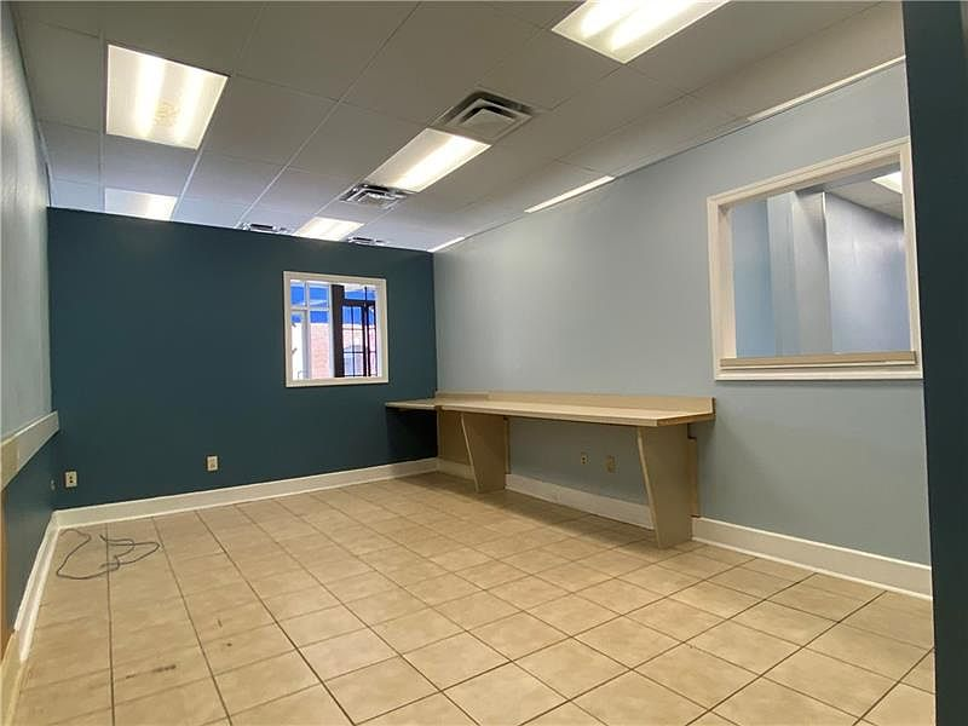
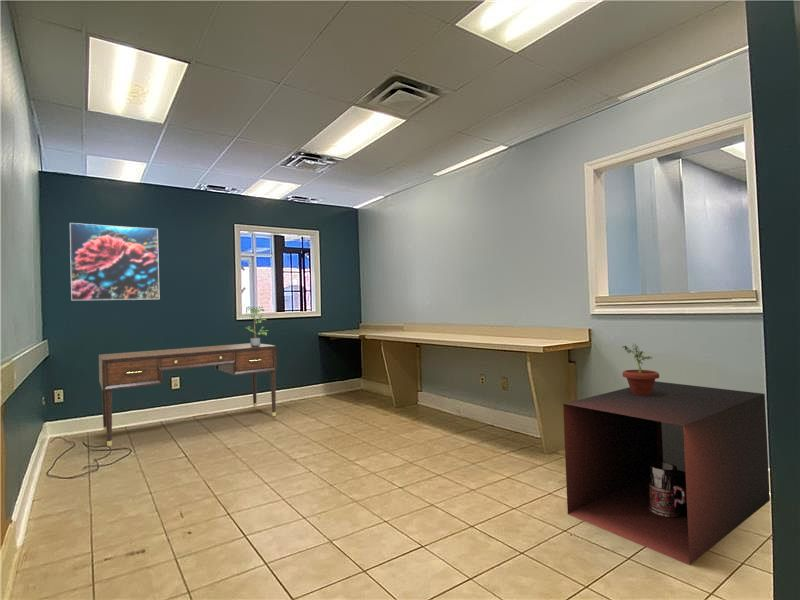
+ storage cabinet (667, 452)
+ desk (187, 368)
+ potted plant (639, 367)
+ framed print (116, 262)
+ potted plant (258, 322)
